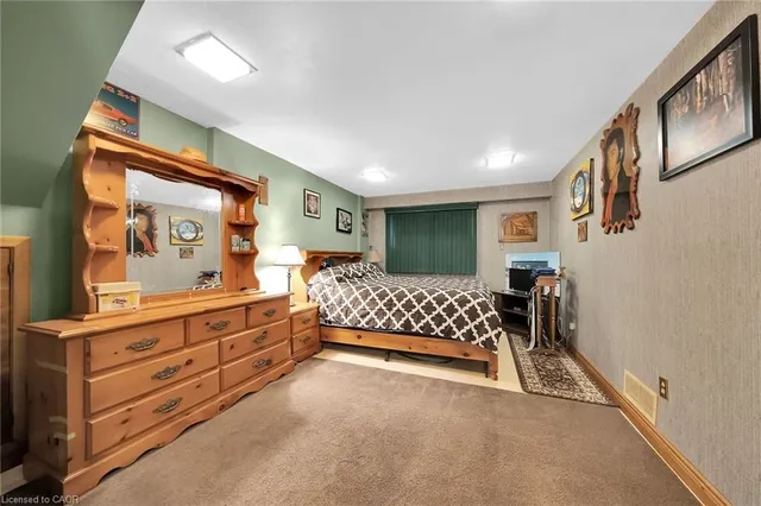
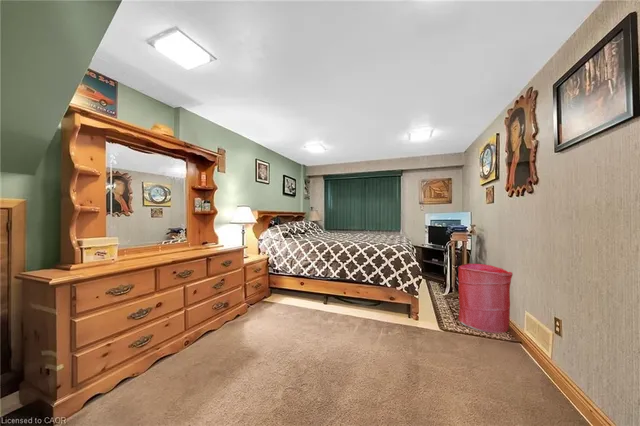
+ laundry hamper (483, 294)
